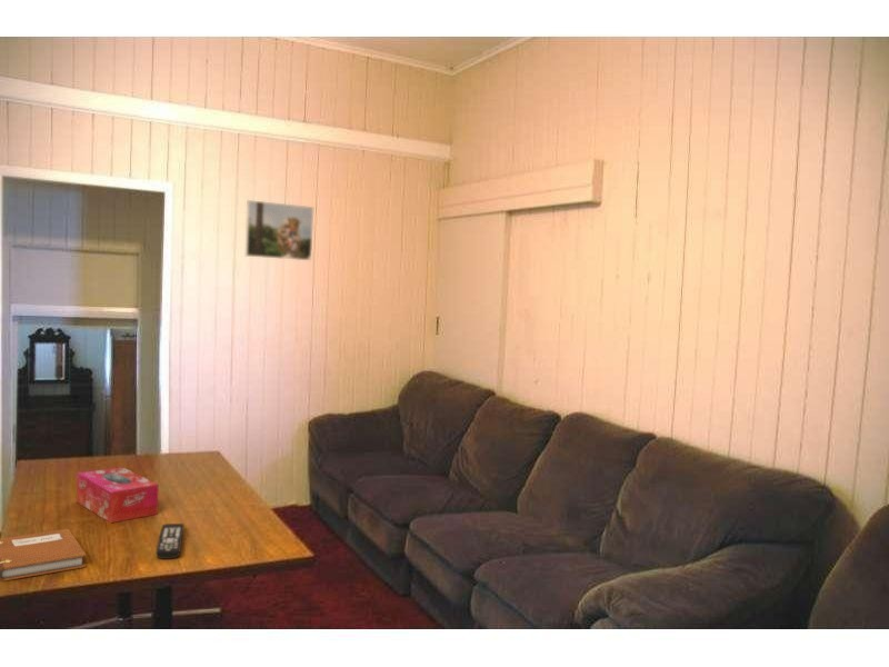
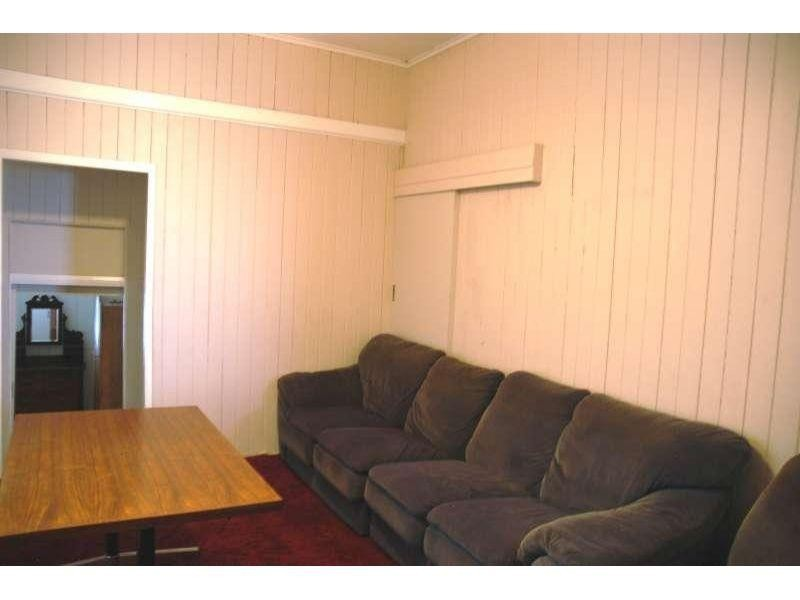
- tissue box (116, 492)
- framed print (279, 230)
- remote control (170, 539)
- notebook (34, 552)
